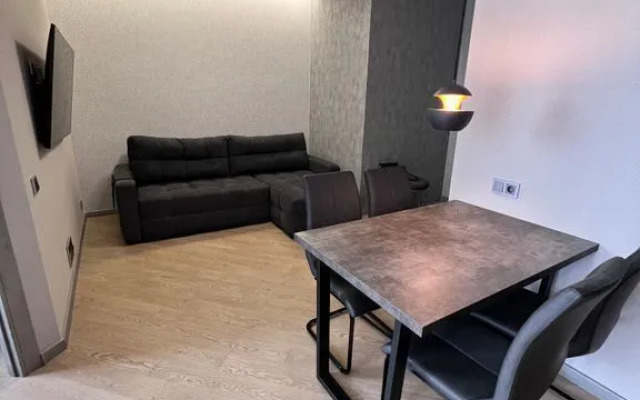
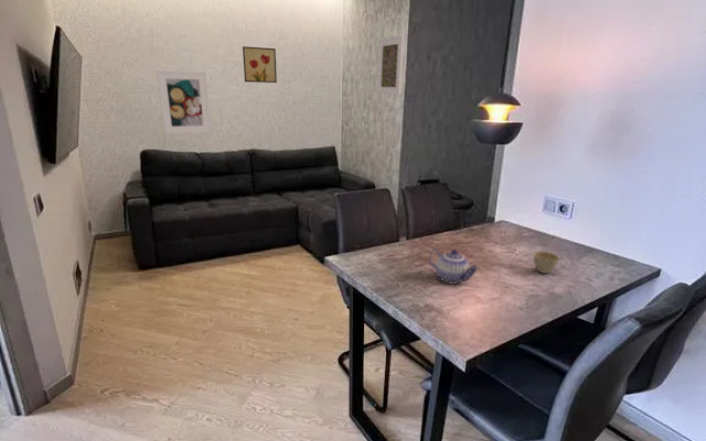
+ flower pot (544, 263)
+ wall art (259, 65)
+ teapot (452, 263)
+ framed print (184, 103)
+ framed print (389, 66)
